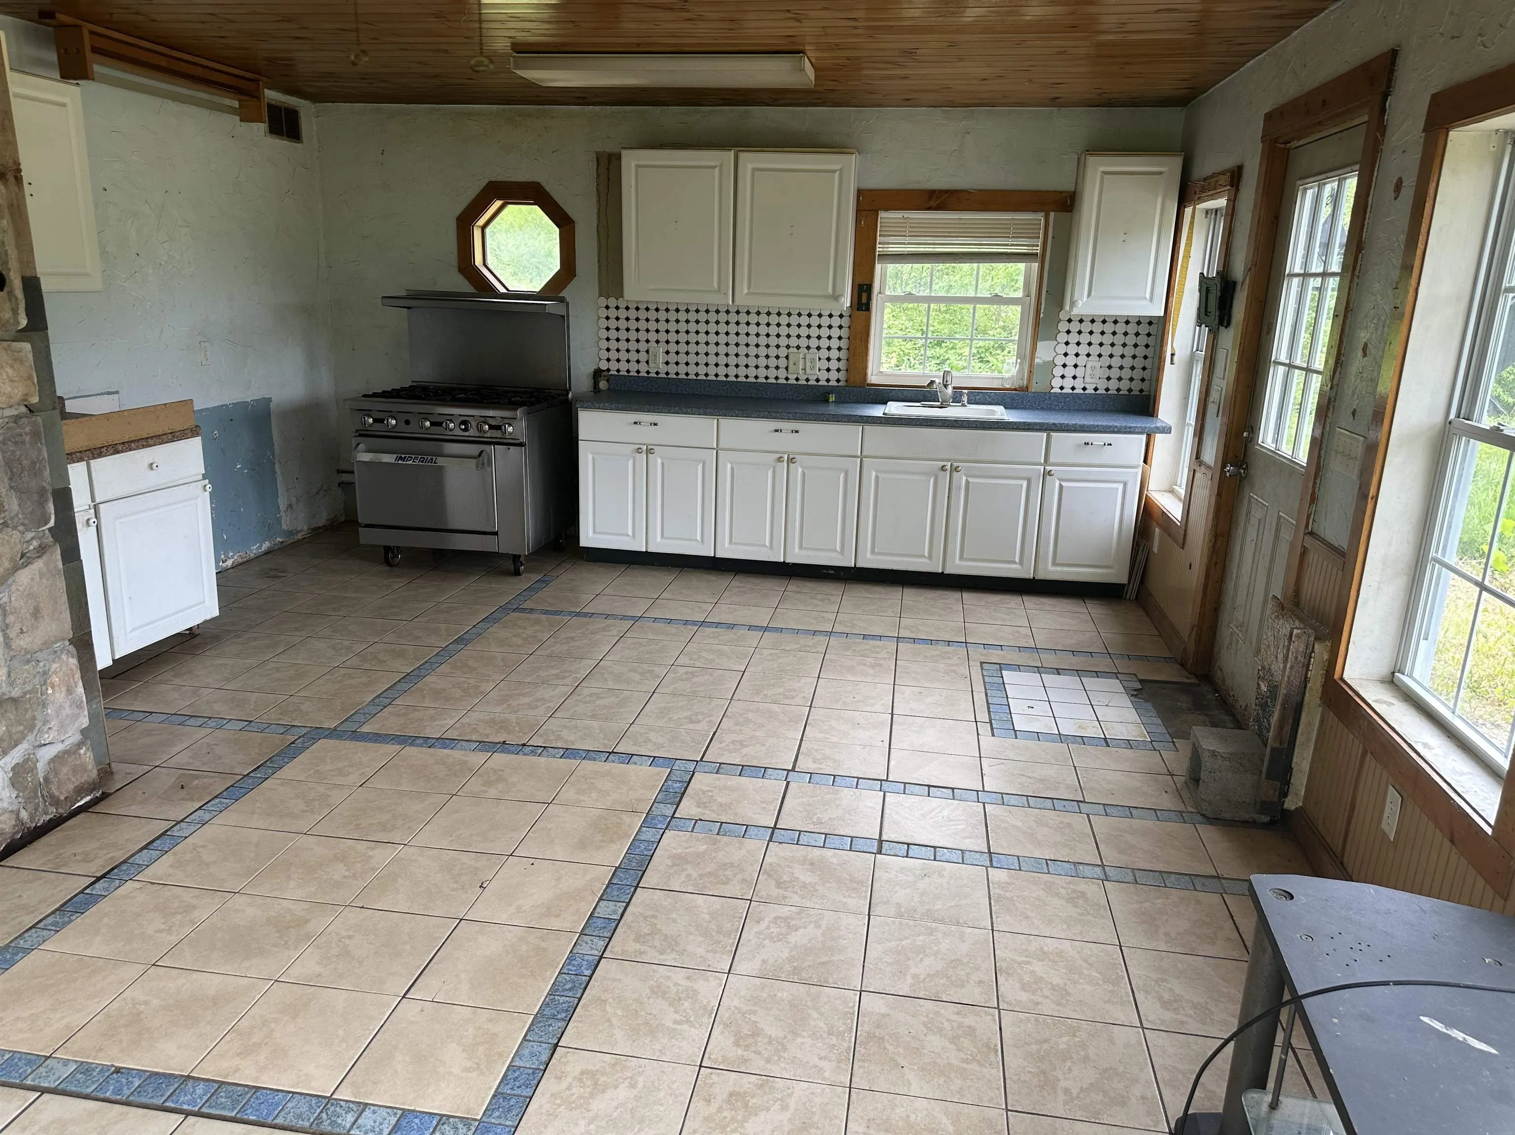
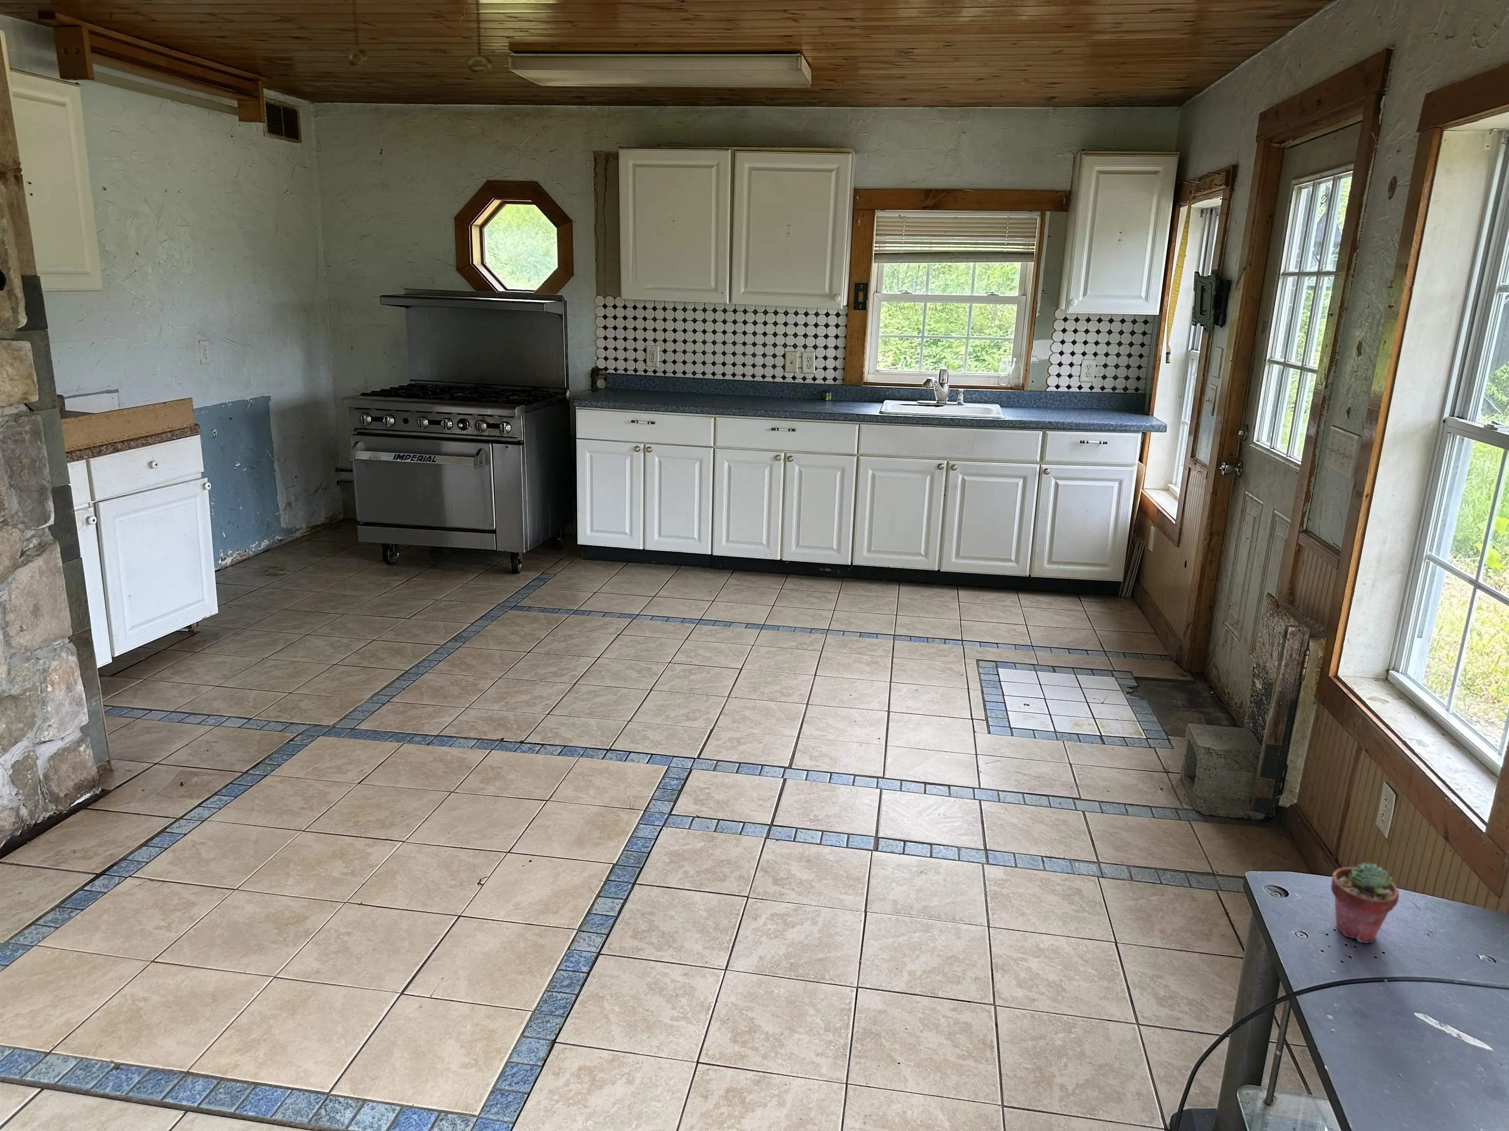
+ potted succulent (1363, 897)
